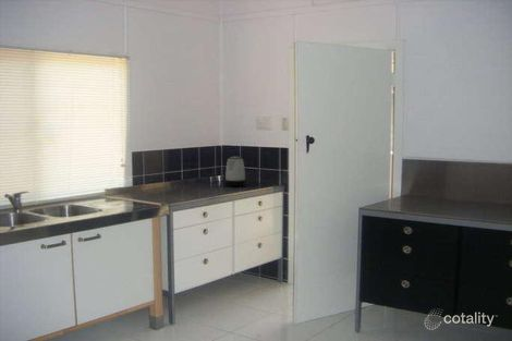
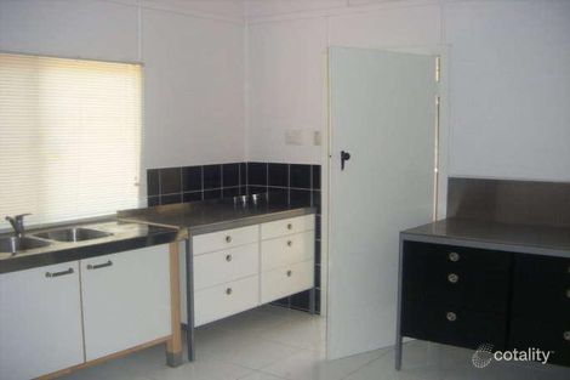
- kettle (236, 170)
